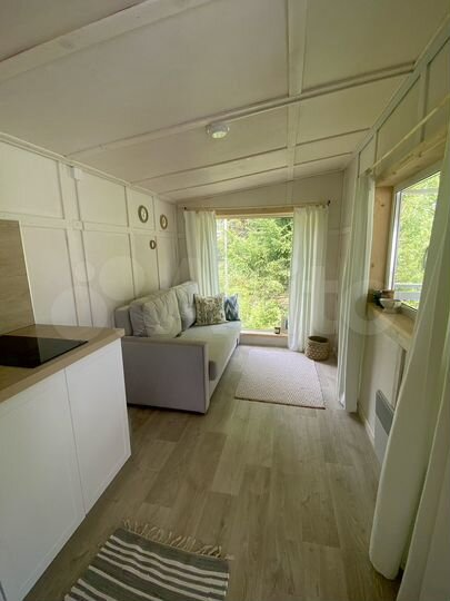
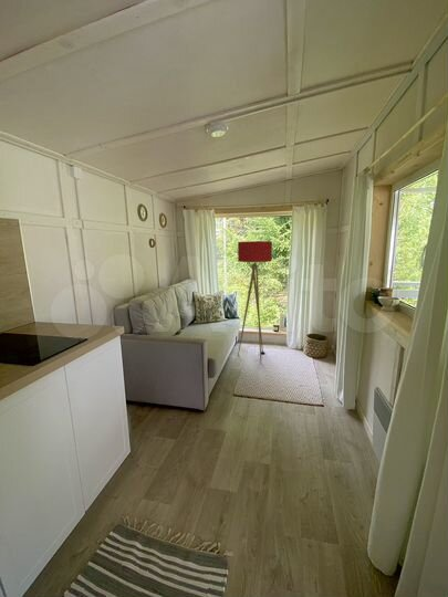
+ floor lamp (253, 301)
